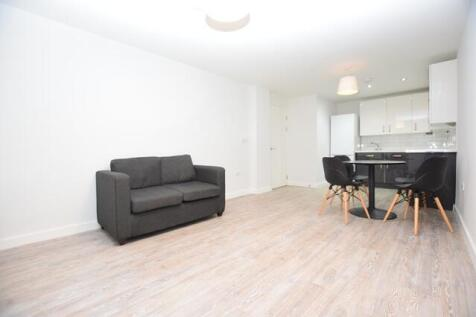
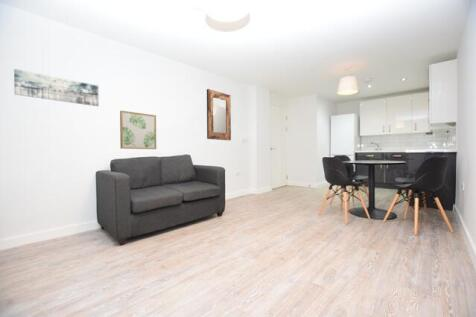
+ home mirror (219, 116)
+ wall art (60, 89)
+ wall art (139, 131)
